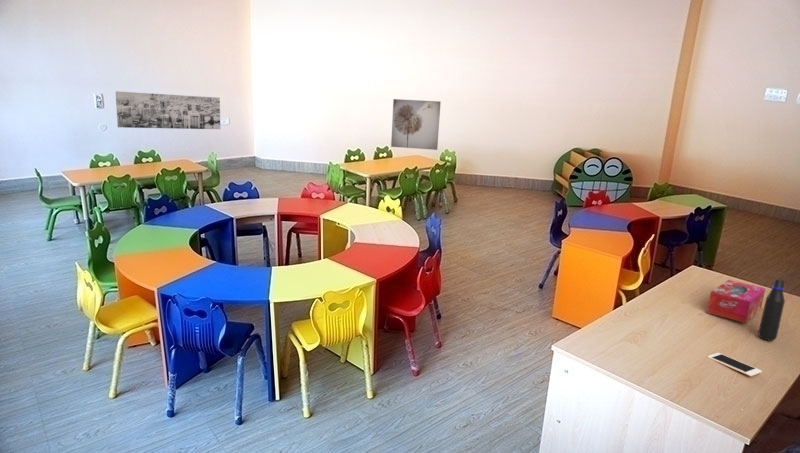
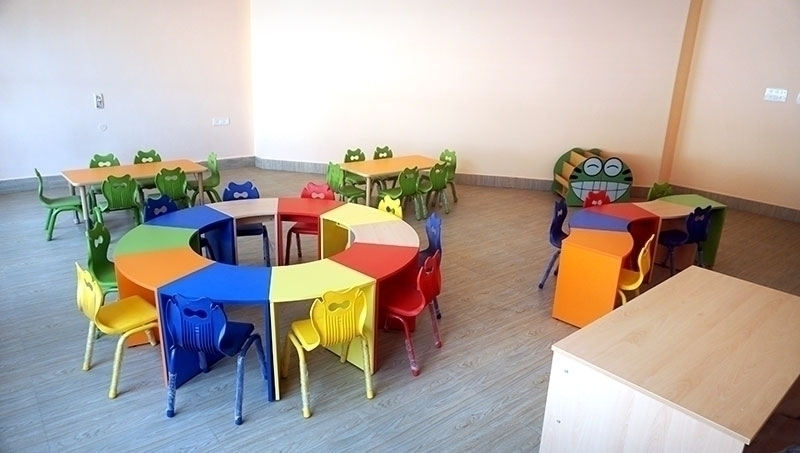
- wall art (171, 111)
- wall art (415, 124)
- tissue box (736, 300)
- water bottle (773, 310)
- cell phone (733, 364)
